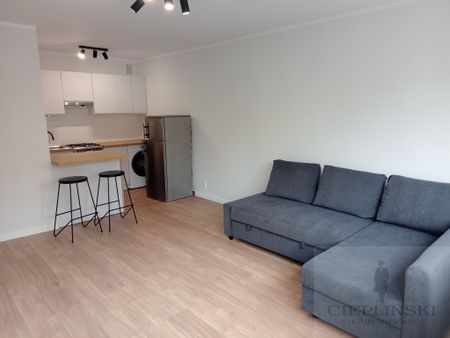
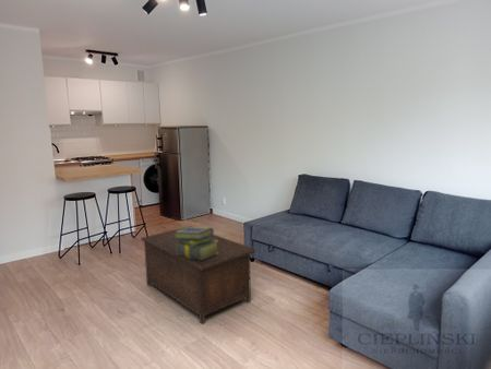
+ stack of books (194, 241)
+ cabinet (195, 267)
